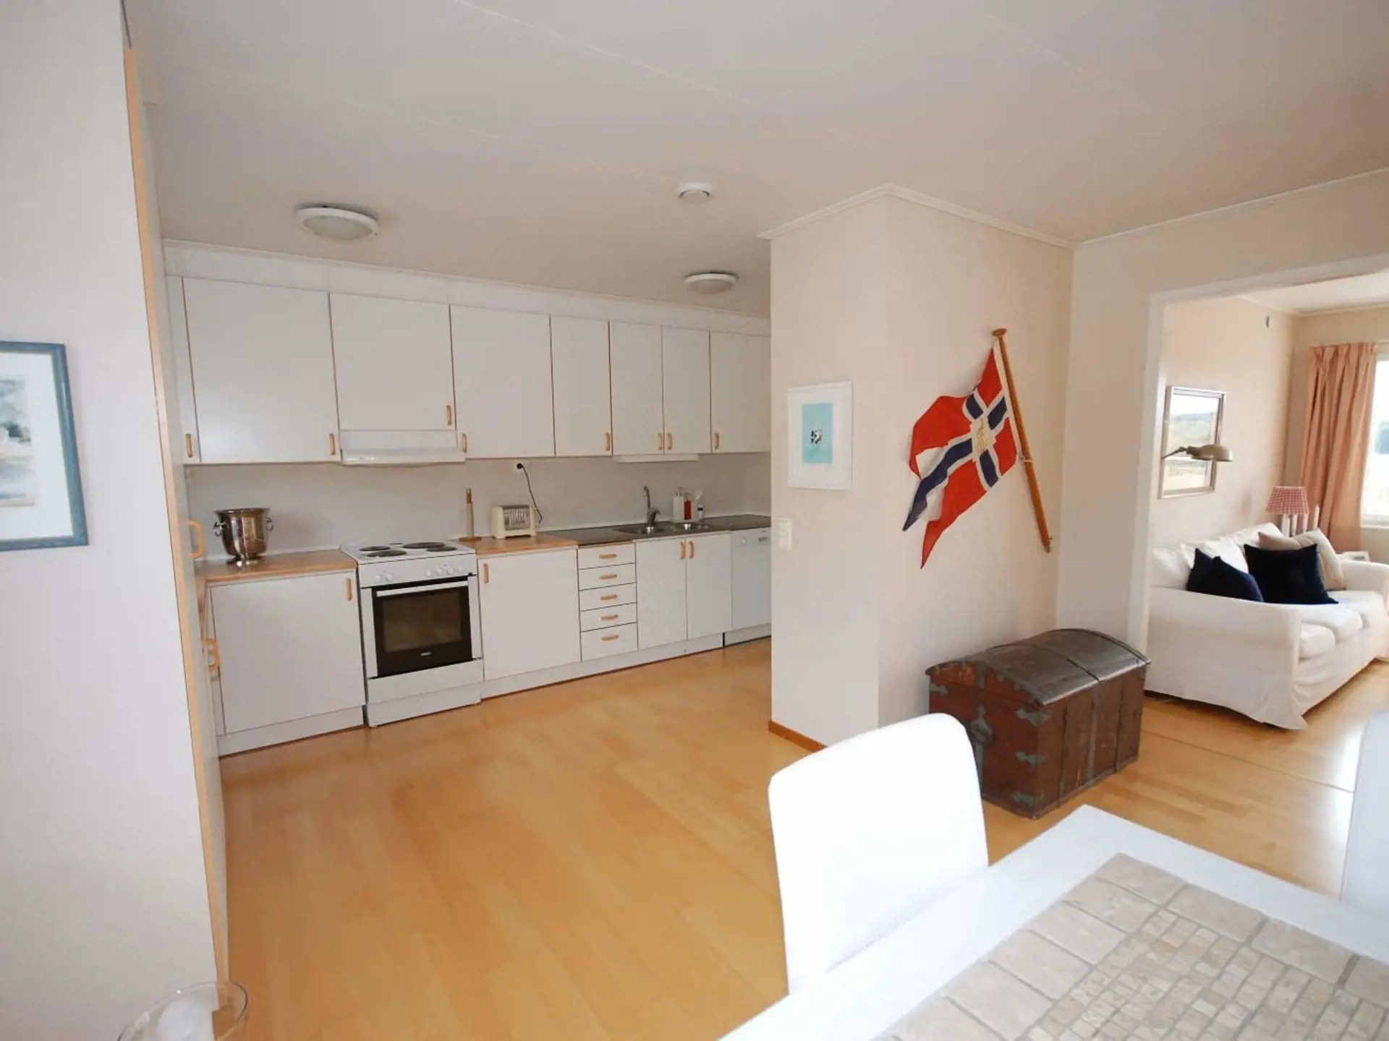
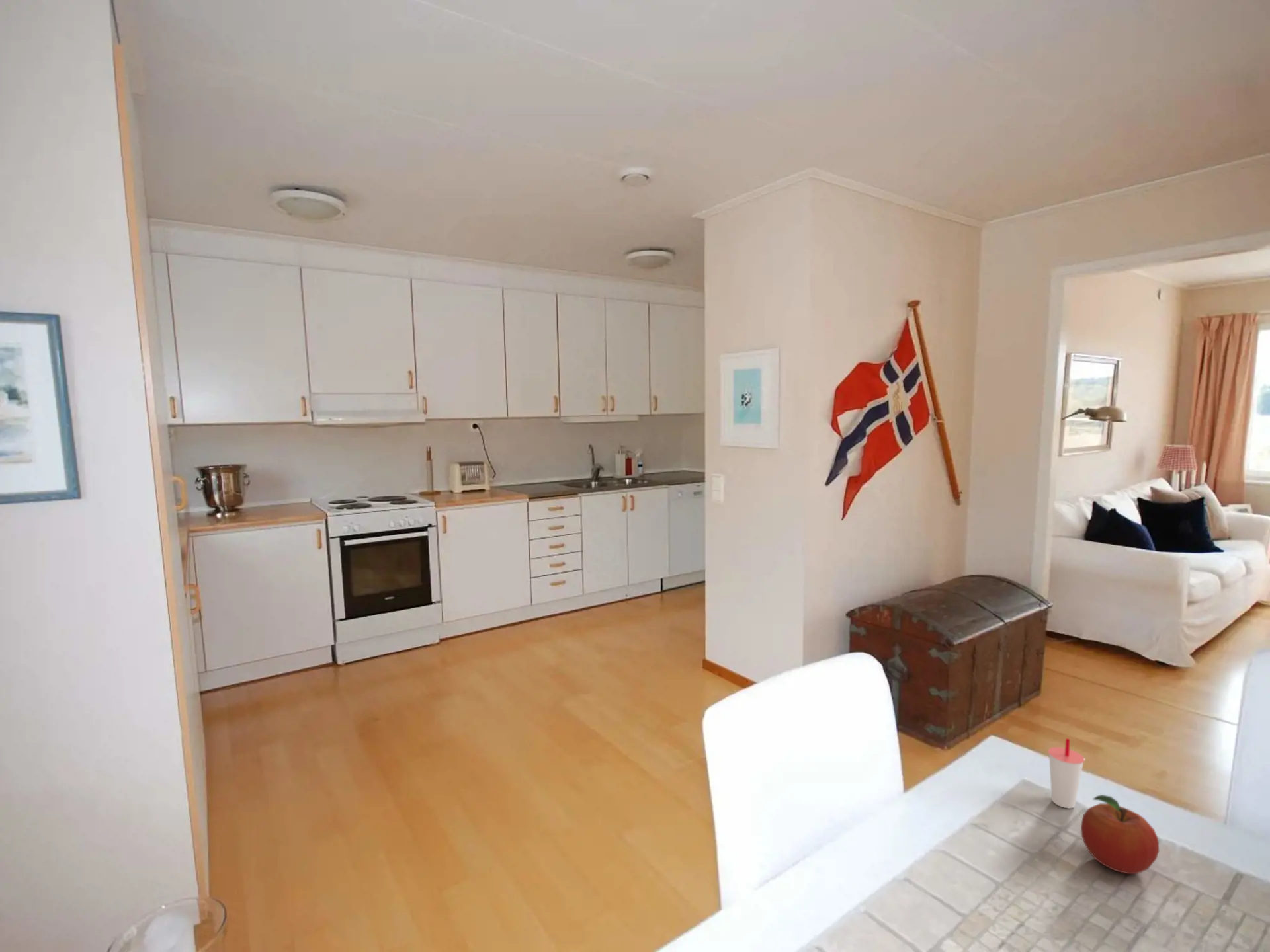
+ fruit (1119, 833)
+ cup (1065, 770)
